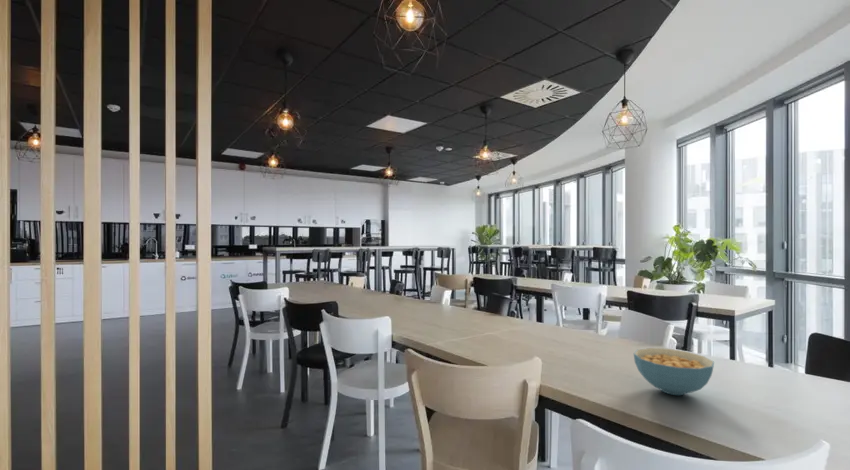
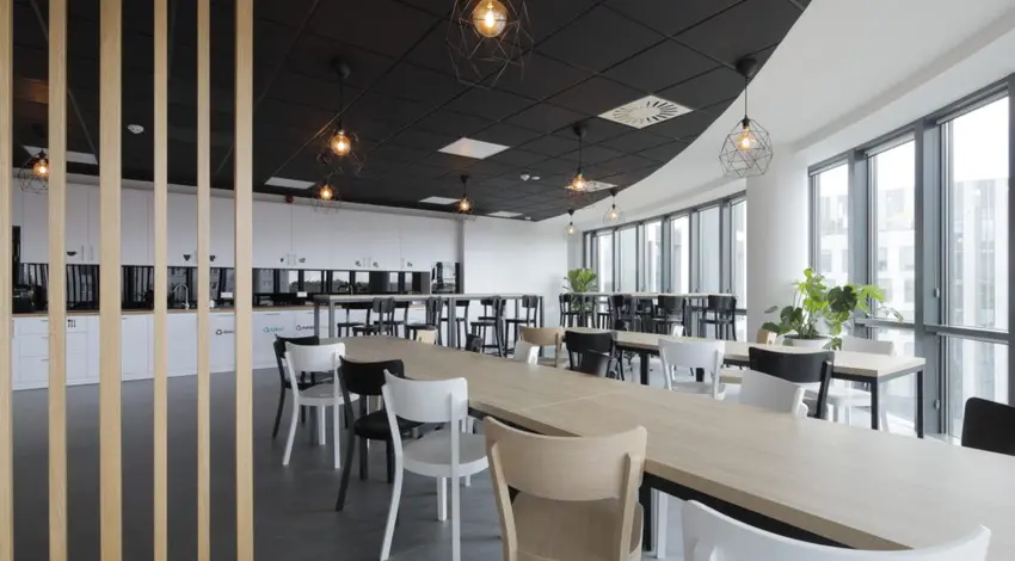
- cereal bowl (672, 374)
